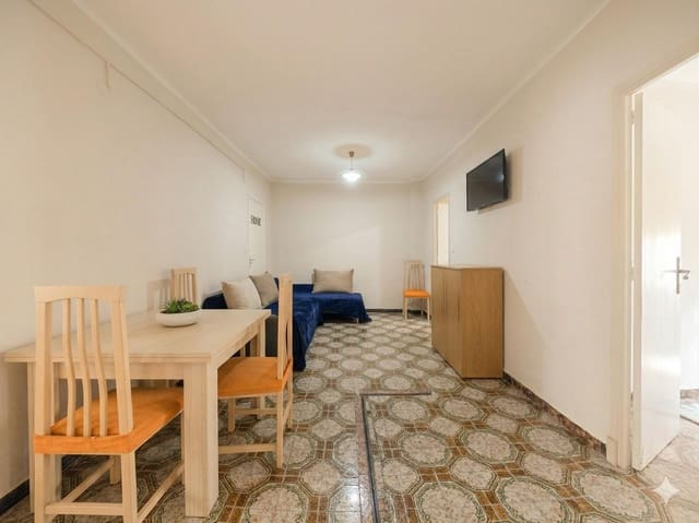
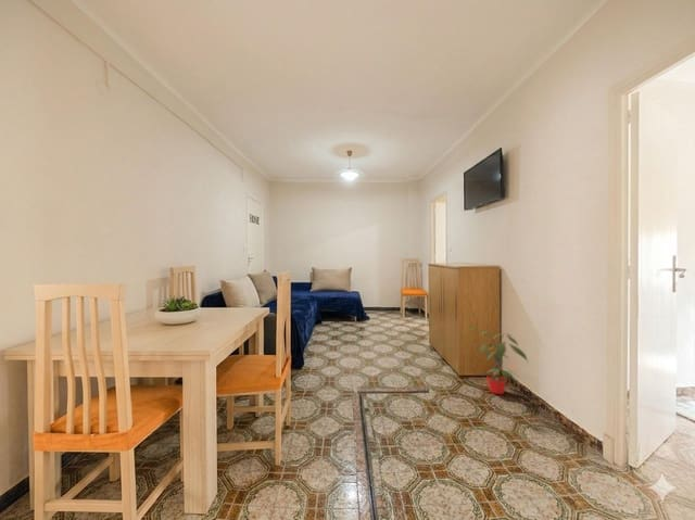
+ potted plant (495, 362)
